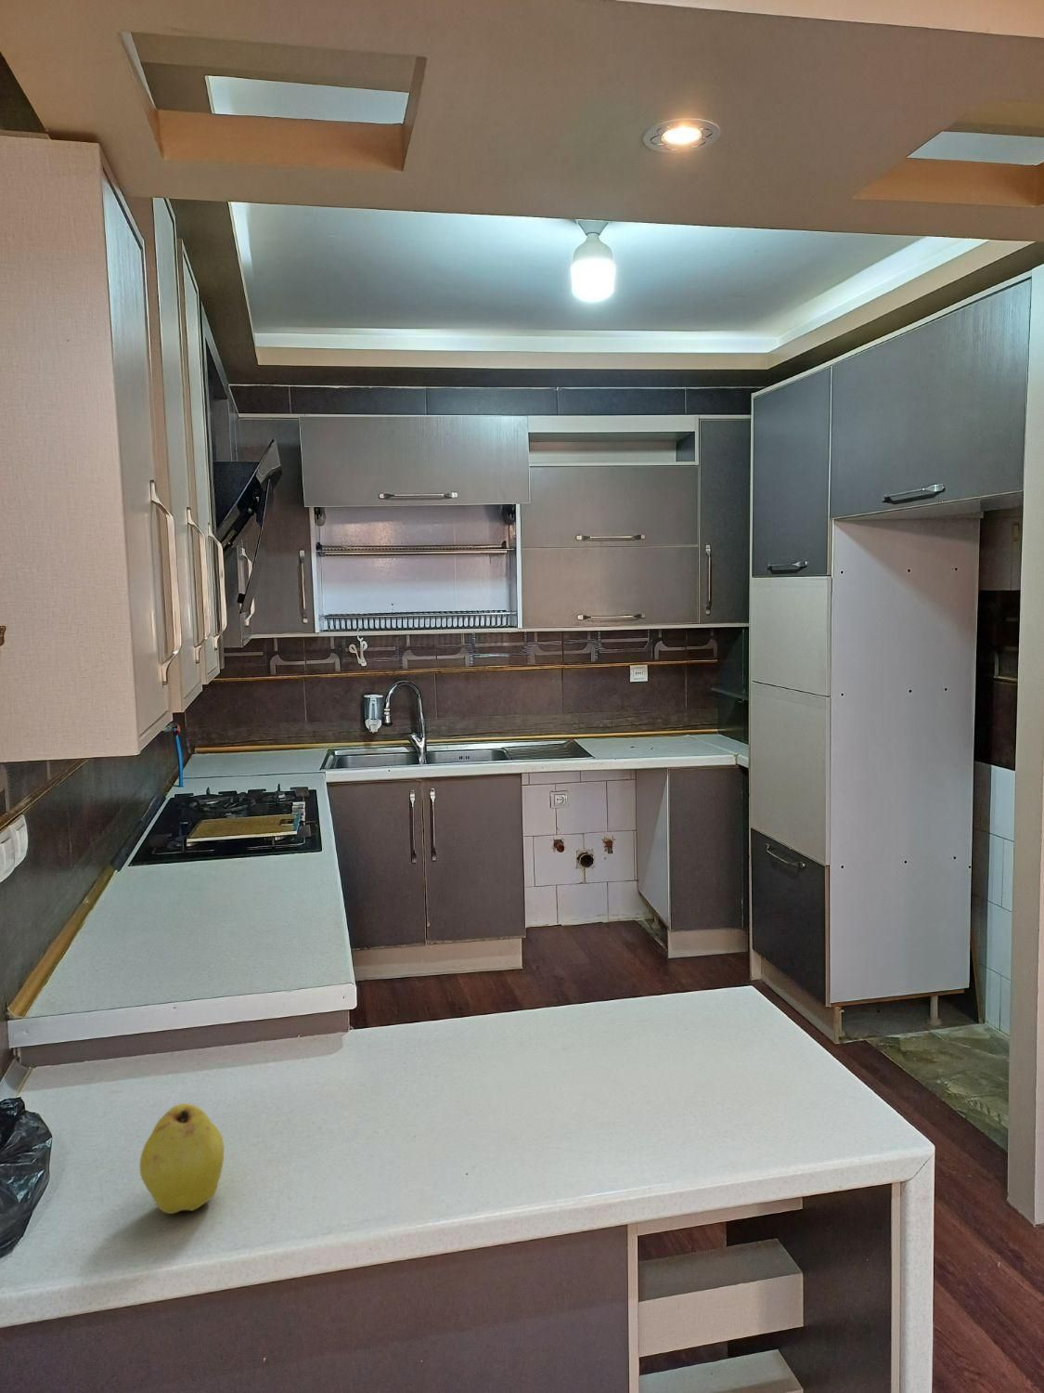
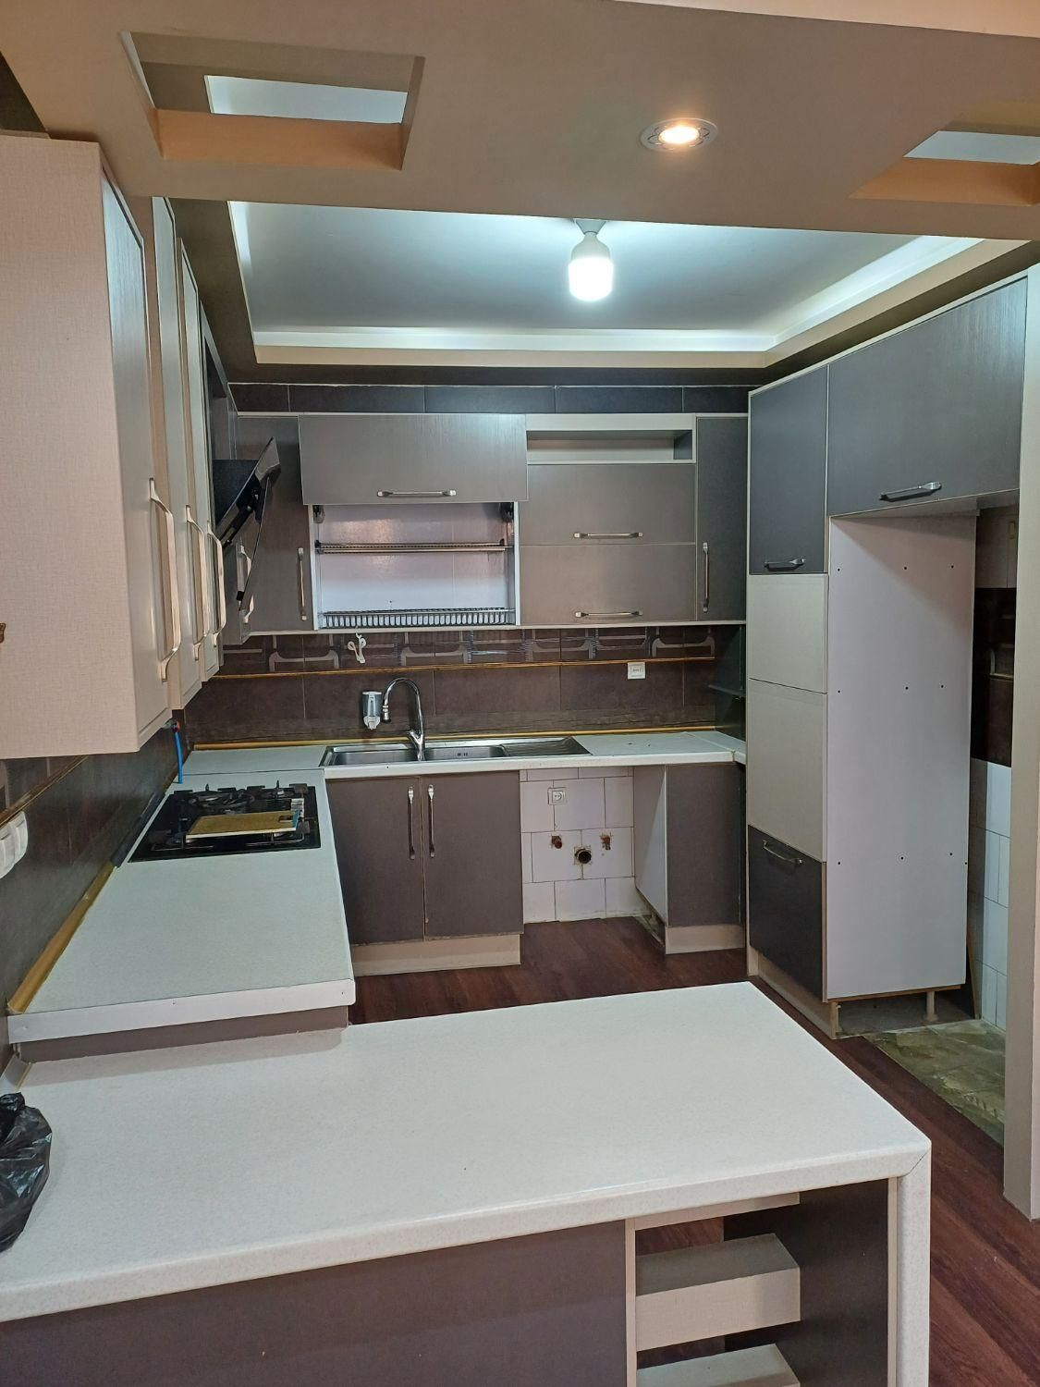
- fruit (183, 1154)
